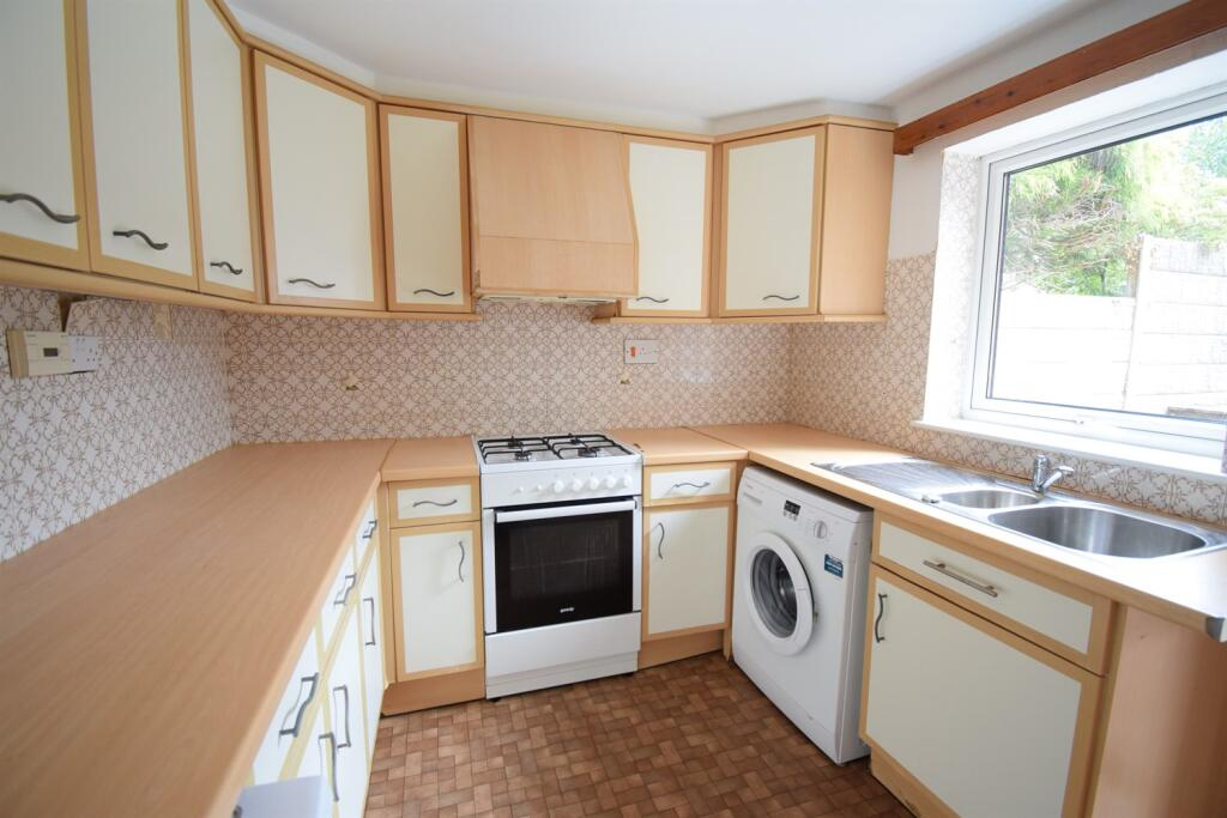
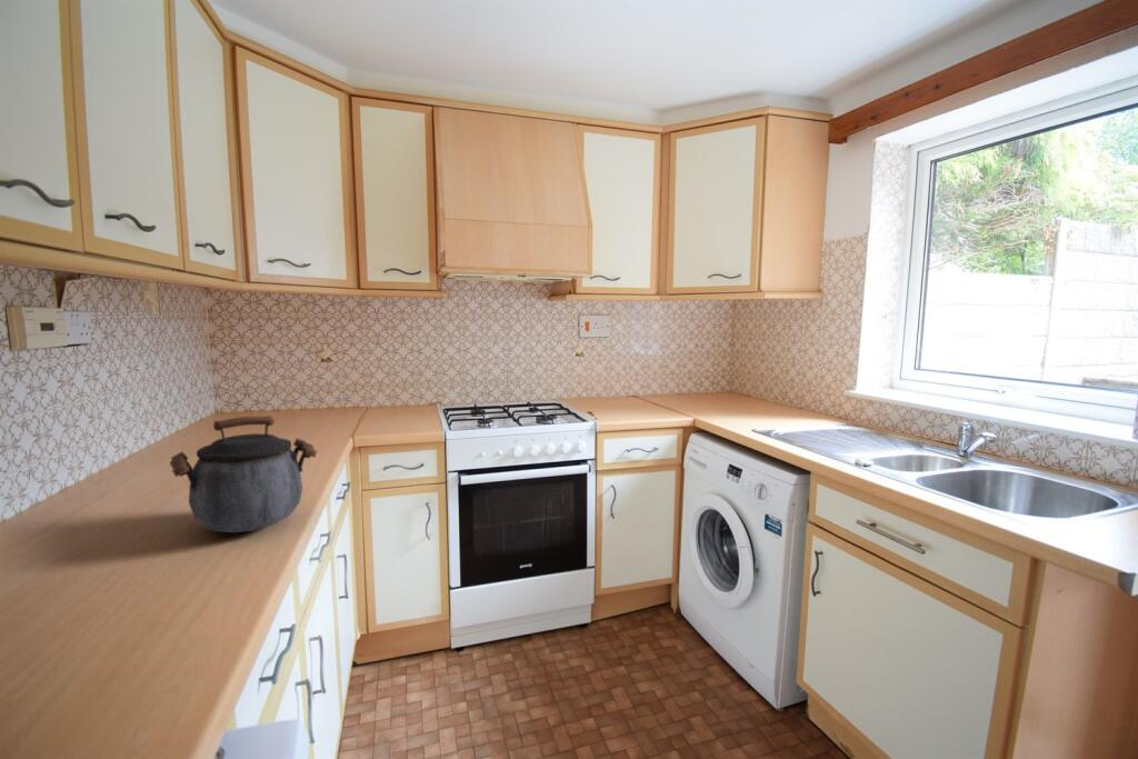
+ kettle (247, 471)
